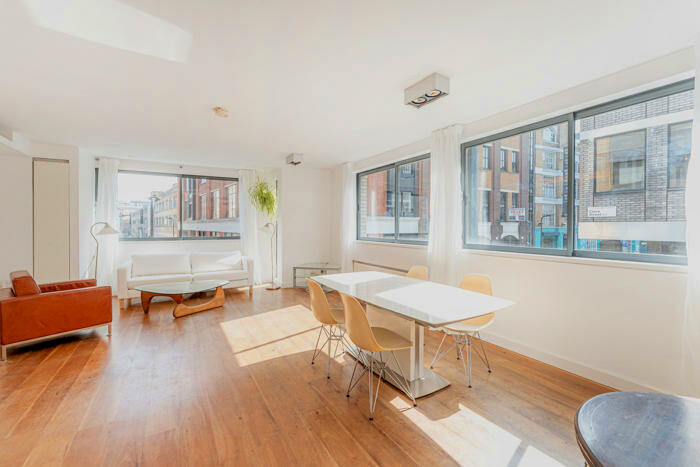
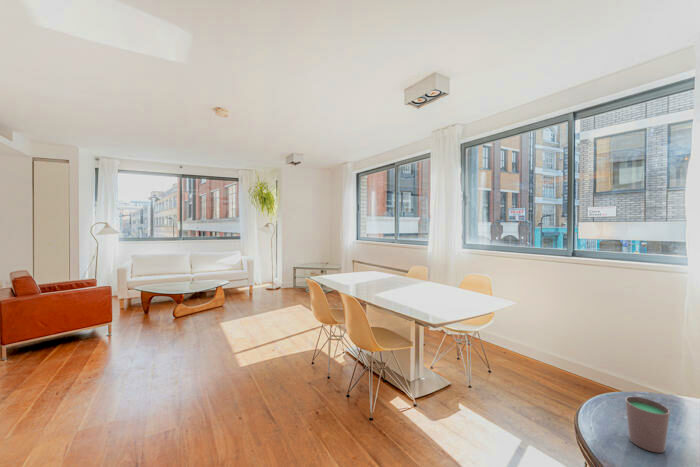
+ cup (646, 424)
